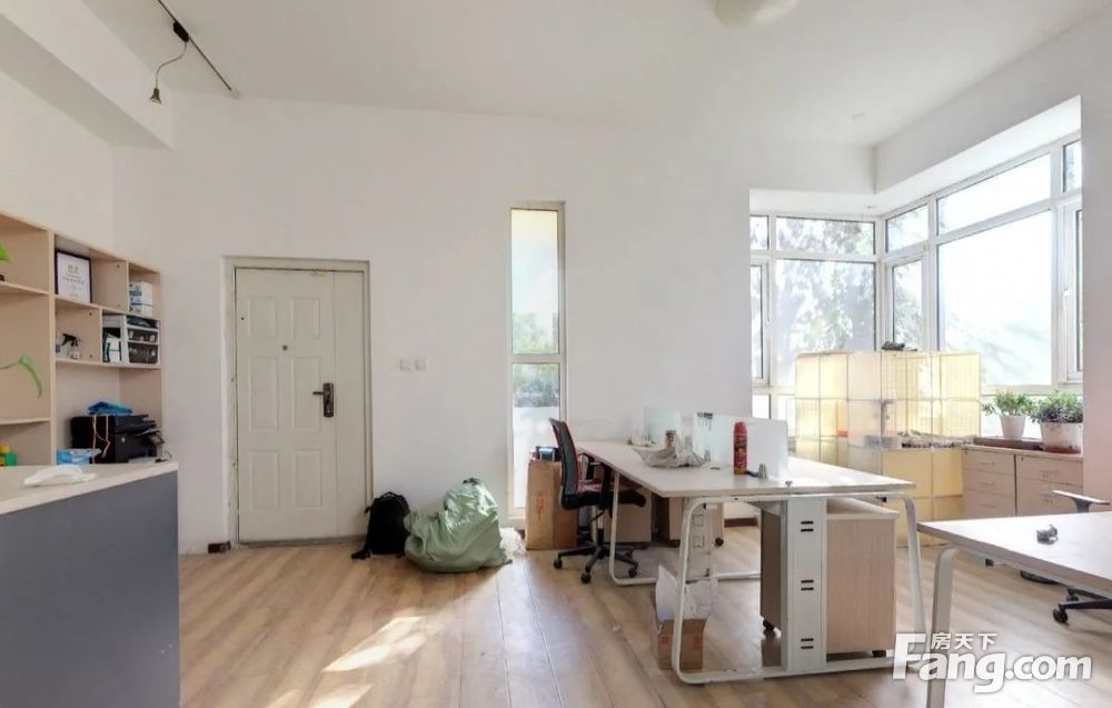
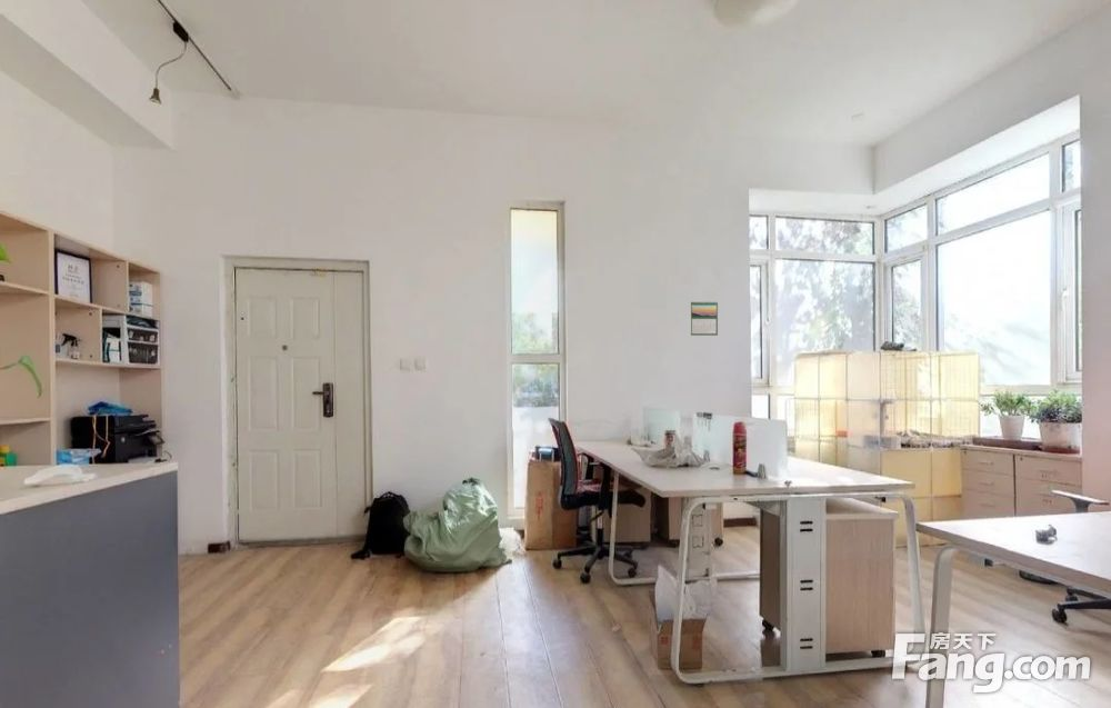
+ calendar (703, 318)
